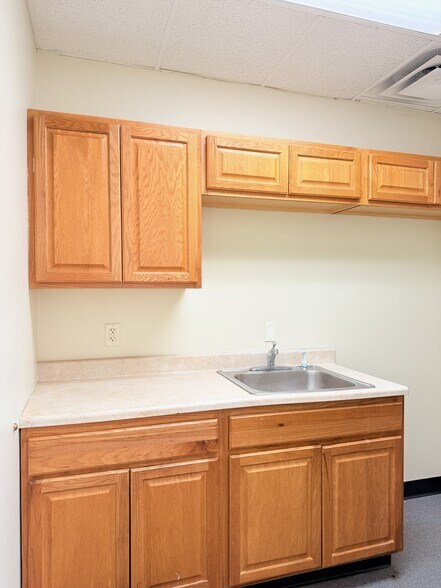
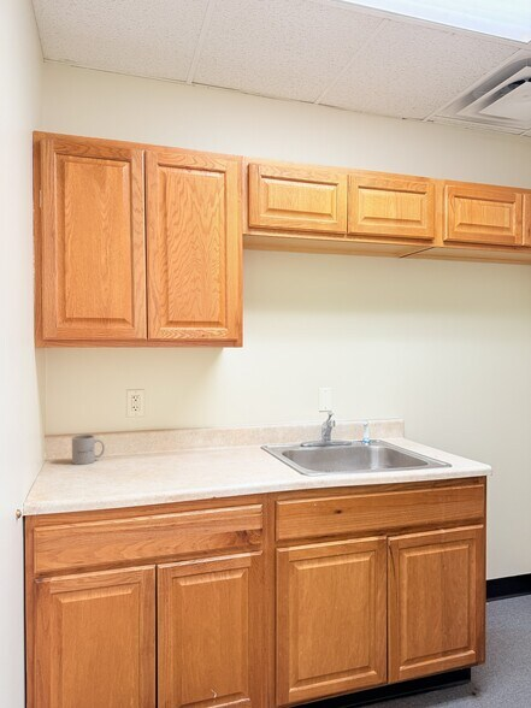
+ mug (88, 448)
